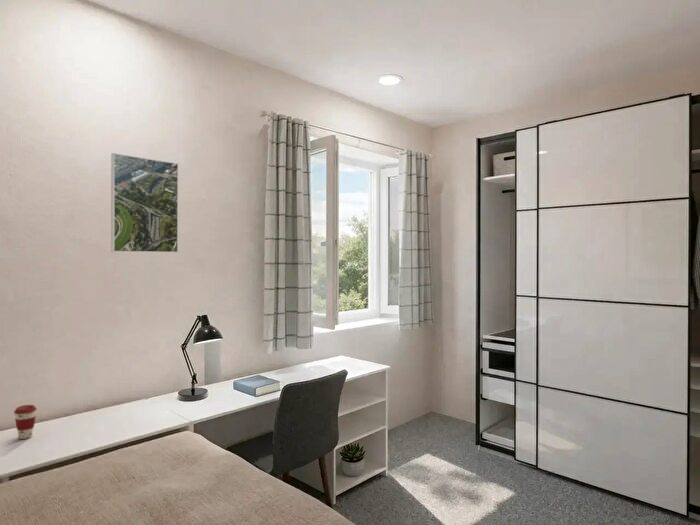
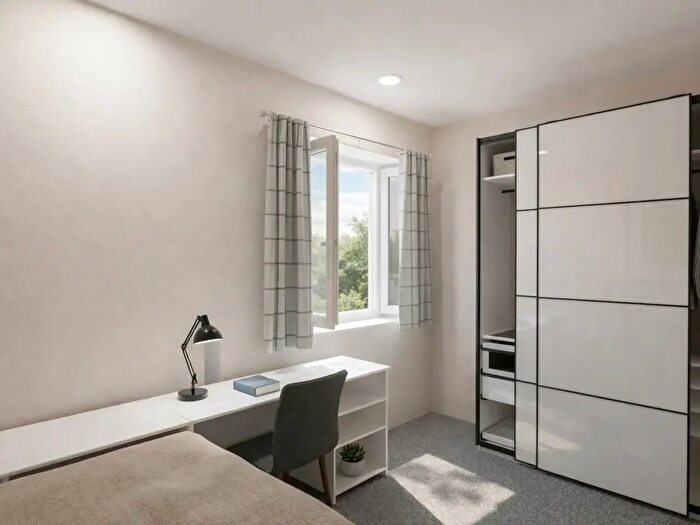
- coffee cup (25, 422)
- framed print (146, 205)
